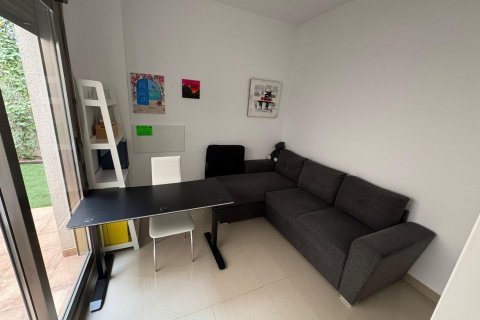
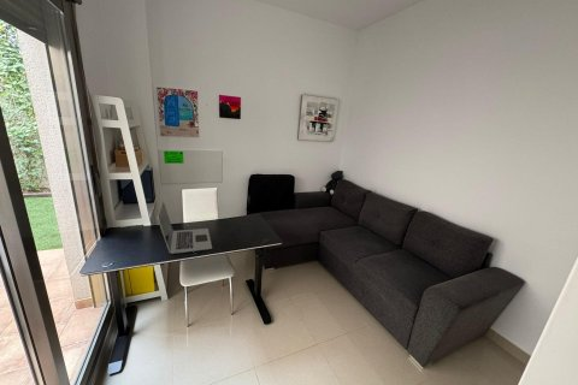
+ laptop (185, 230)
